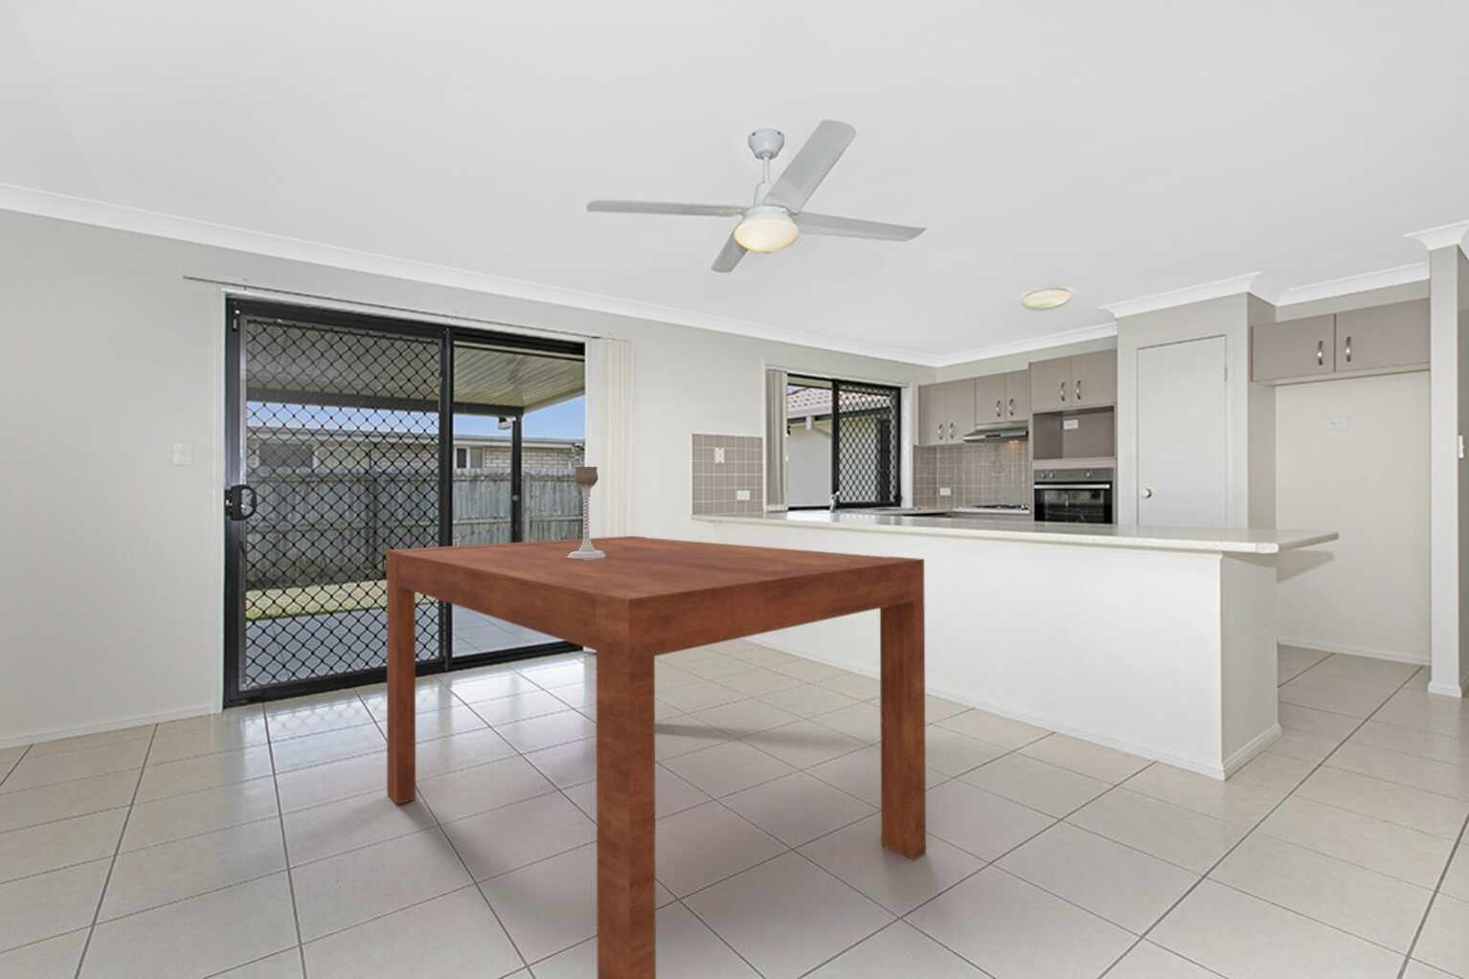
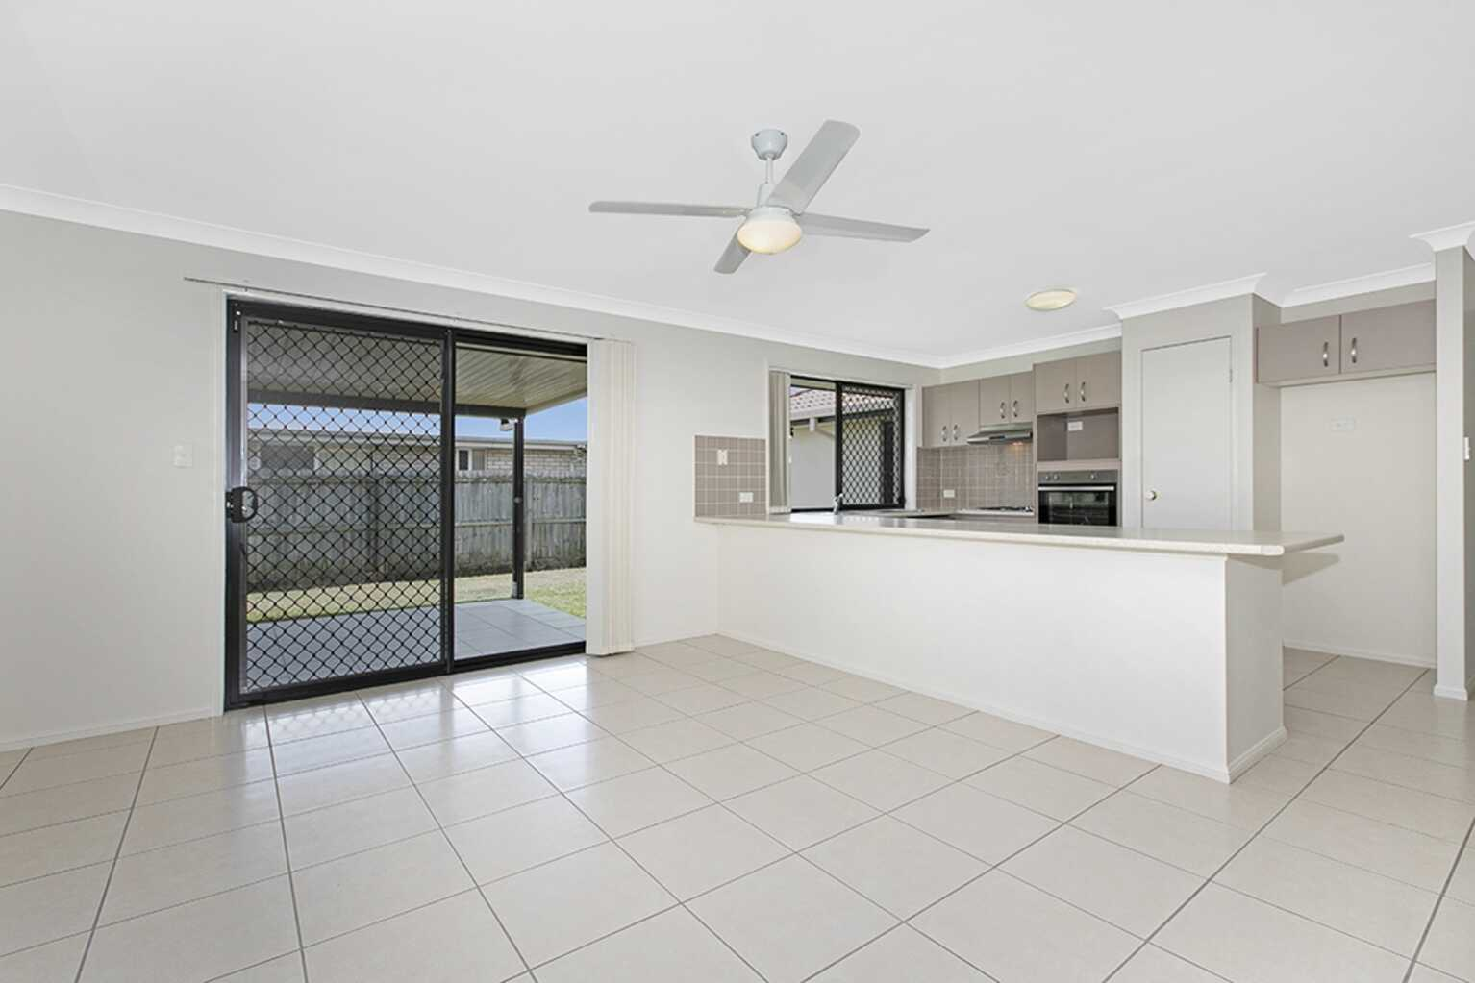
- candle holder (586, 511)
- dining table (631, 687)
